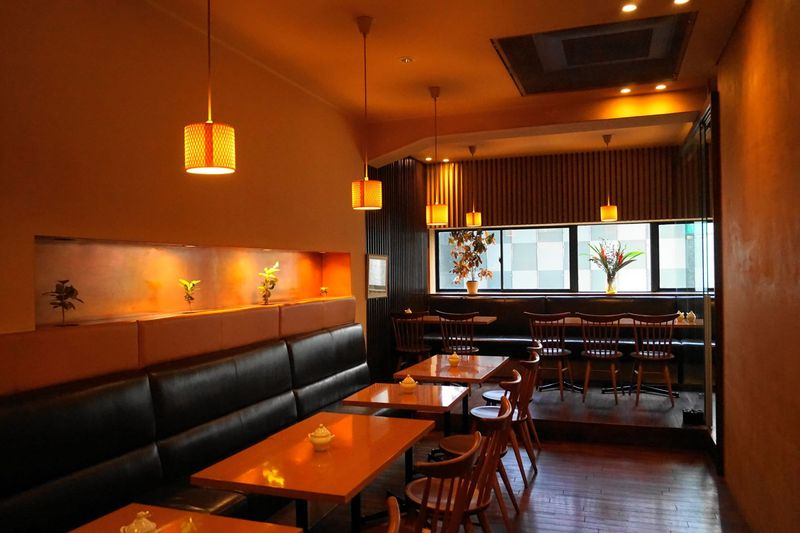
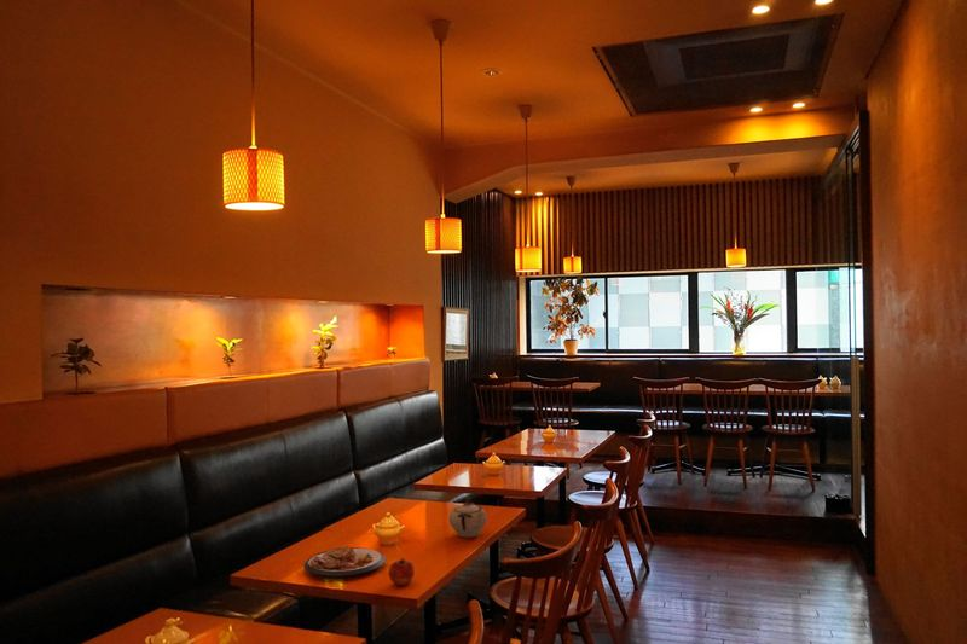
+ apple (401, 570)
+ sugar bowl (468, 515)
+ plate (344, 558)
